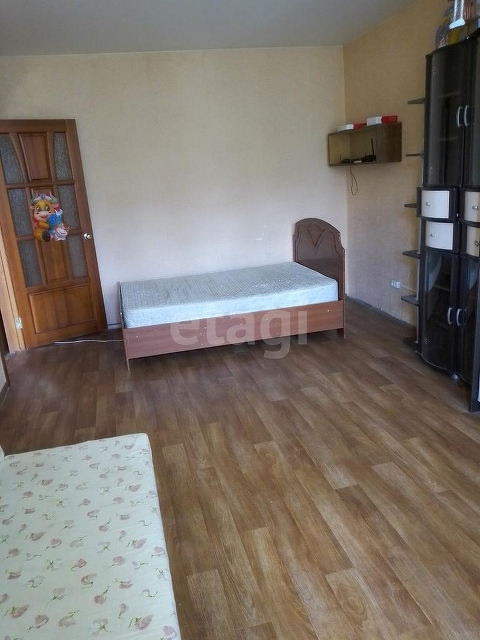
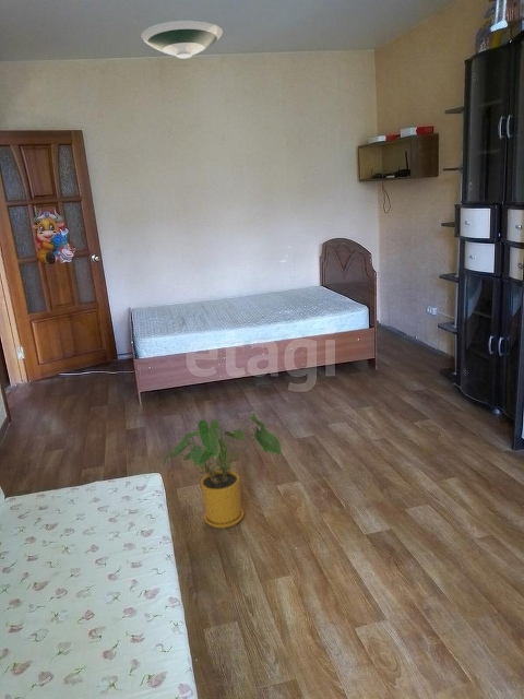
+ house plant (222, 467)
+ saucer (182, 45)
